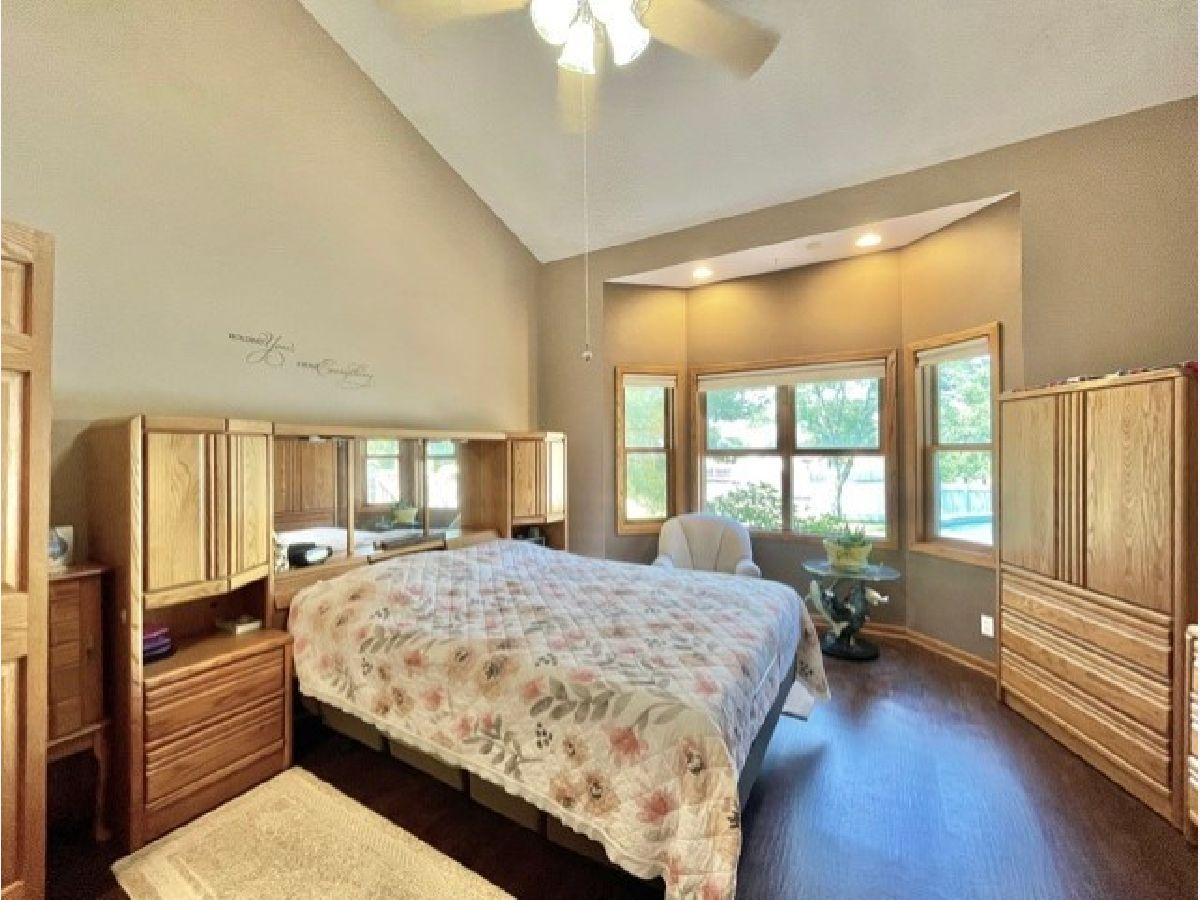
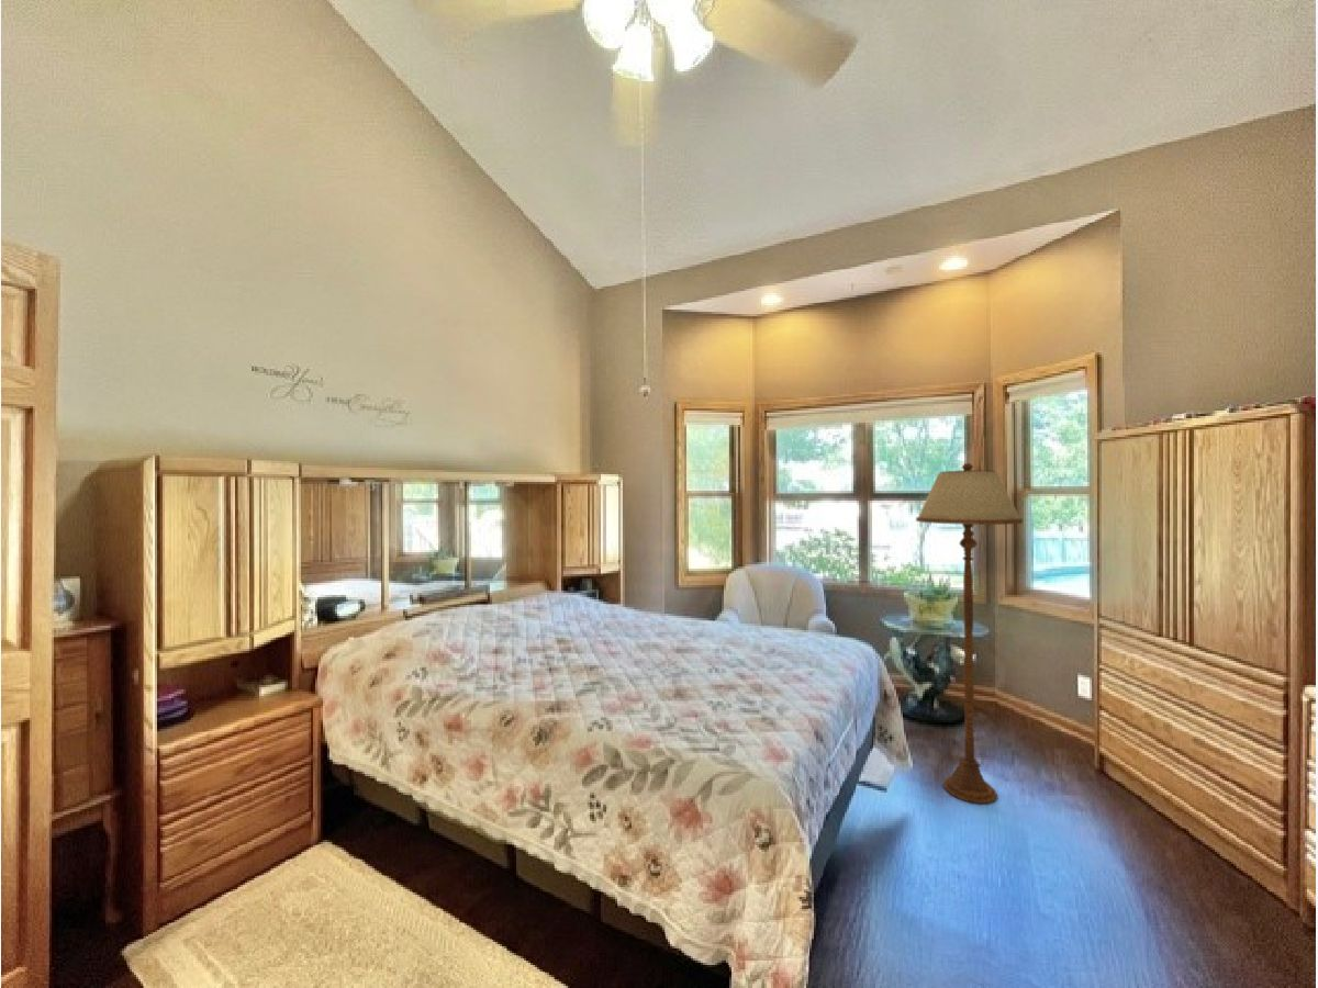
+ floor lamp (968, 626)
